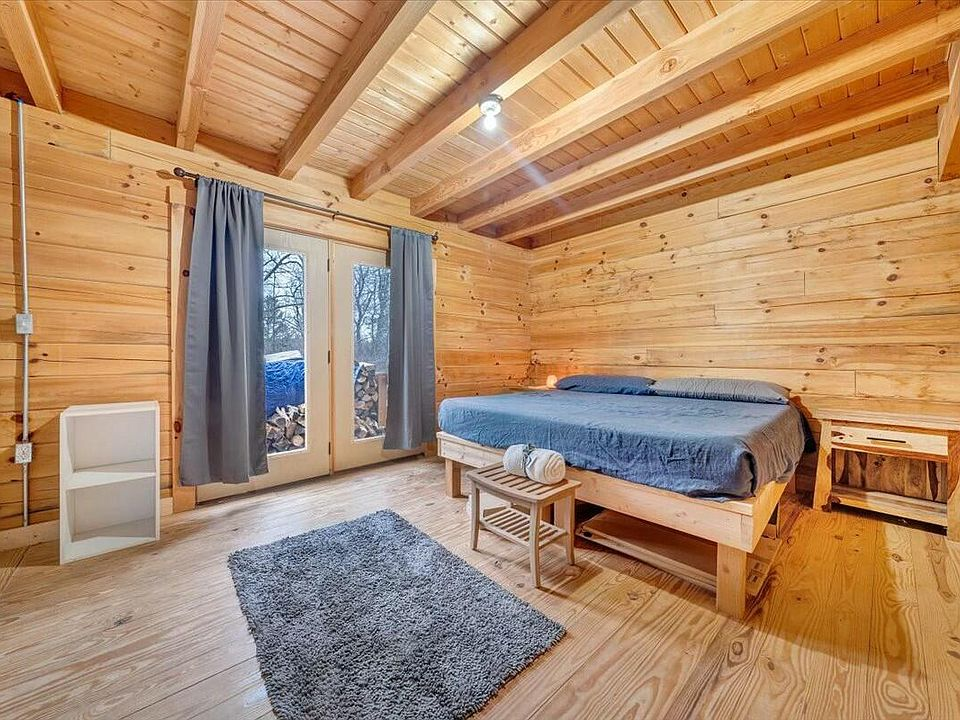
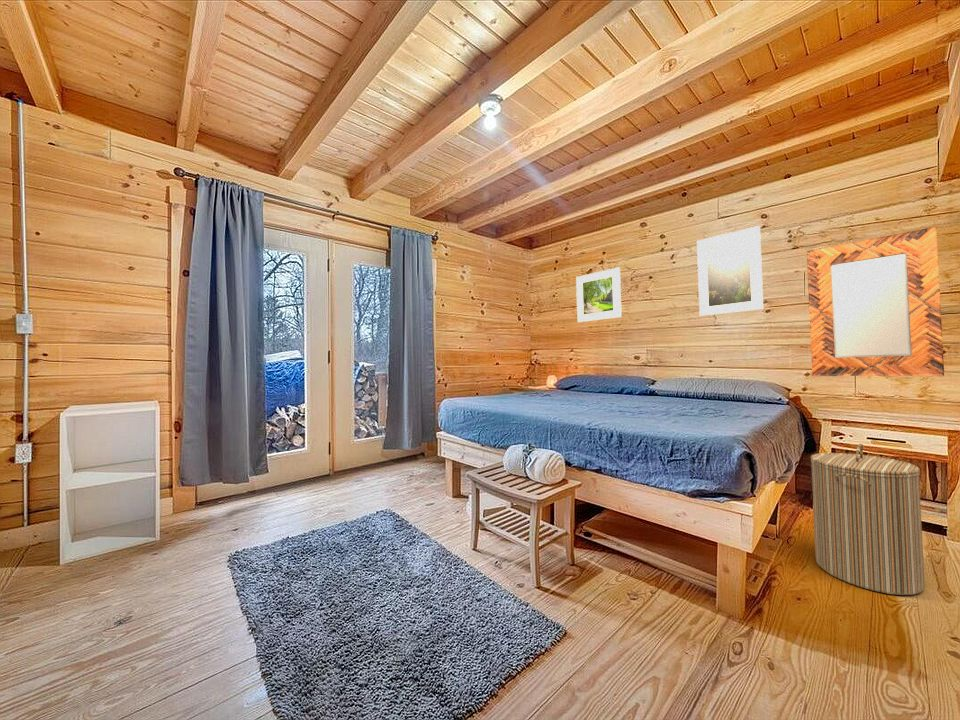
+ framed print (728, 273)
+ laundry hamper (863, 508)
+ home mirror (869, 307)
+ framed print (597, 296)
